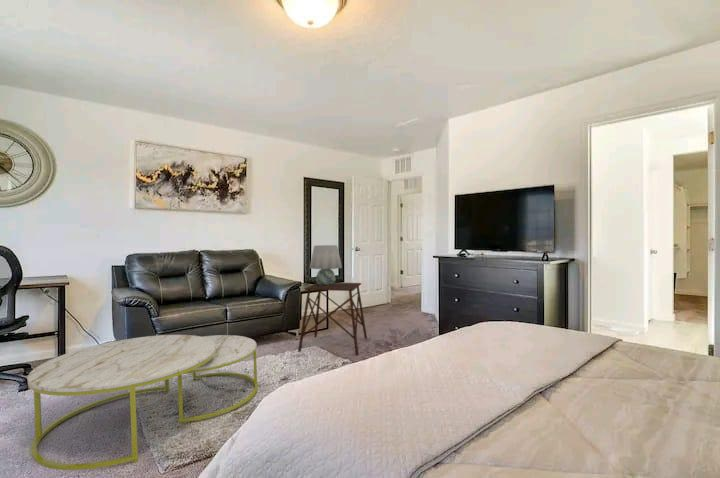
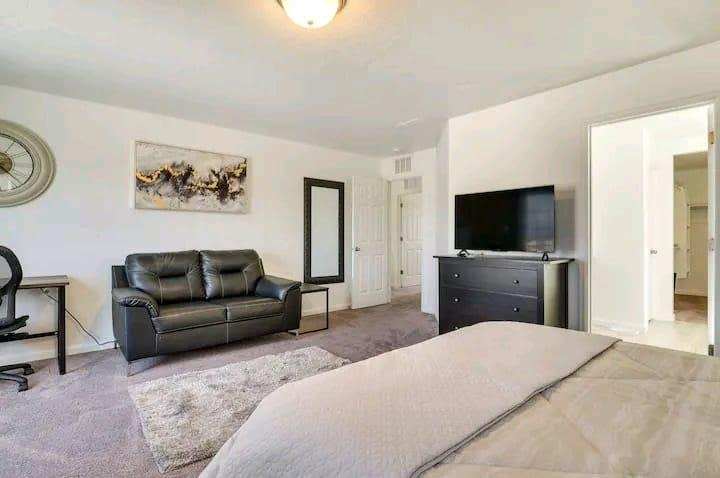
- coffee table (158, 379)
- table lamp (325, 265)
- side table (332, 313)
